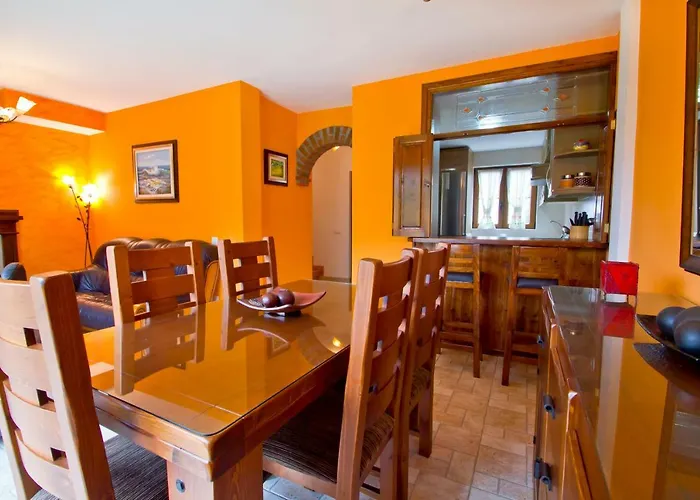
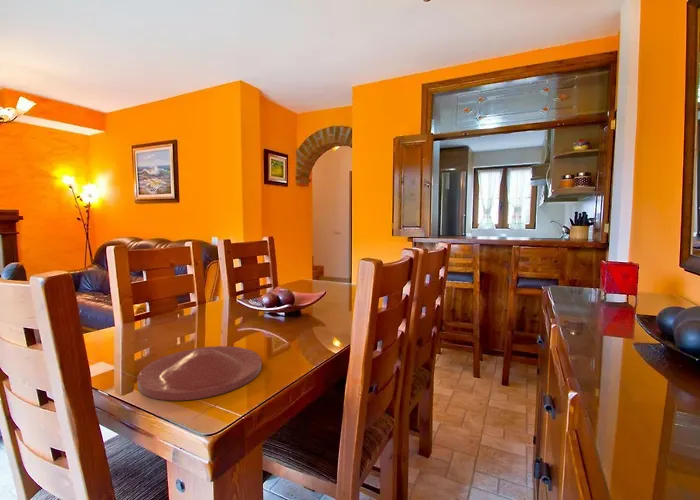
+ plate (203, 361)
